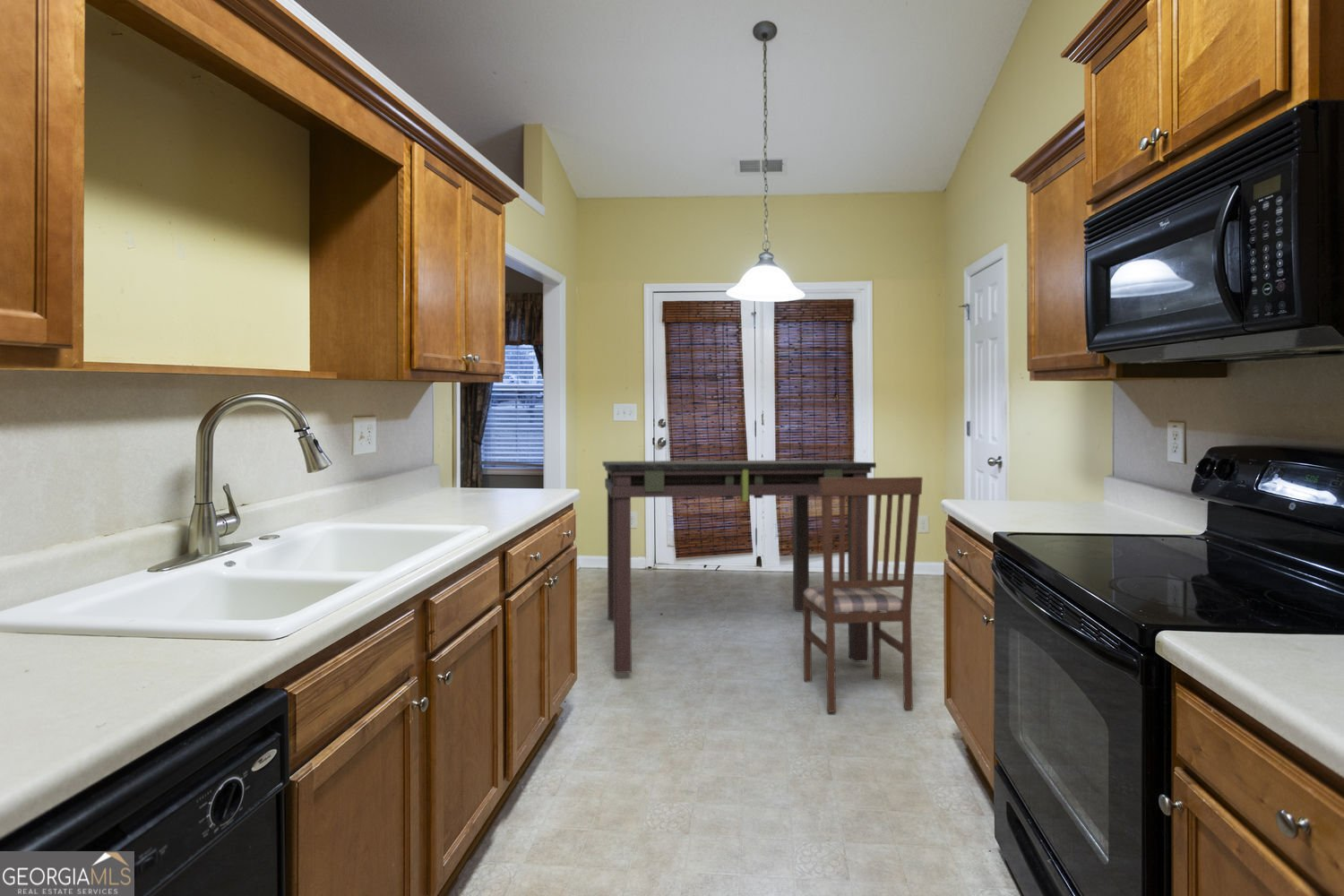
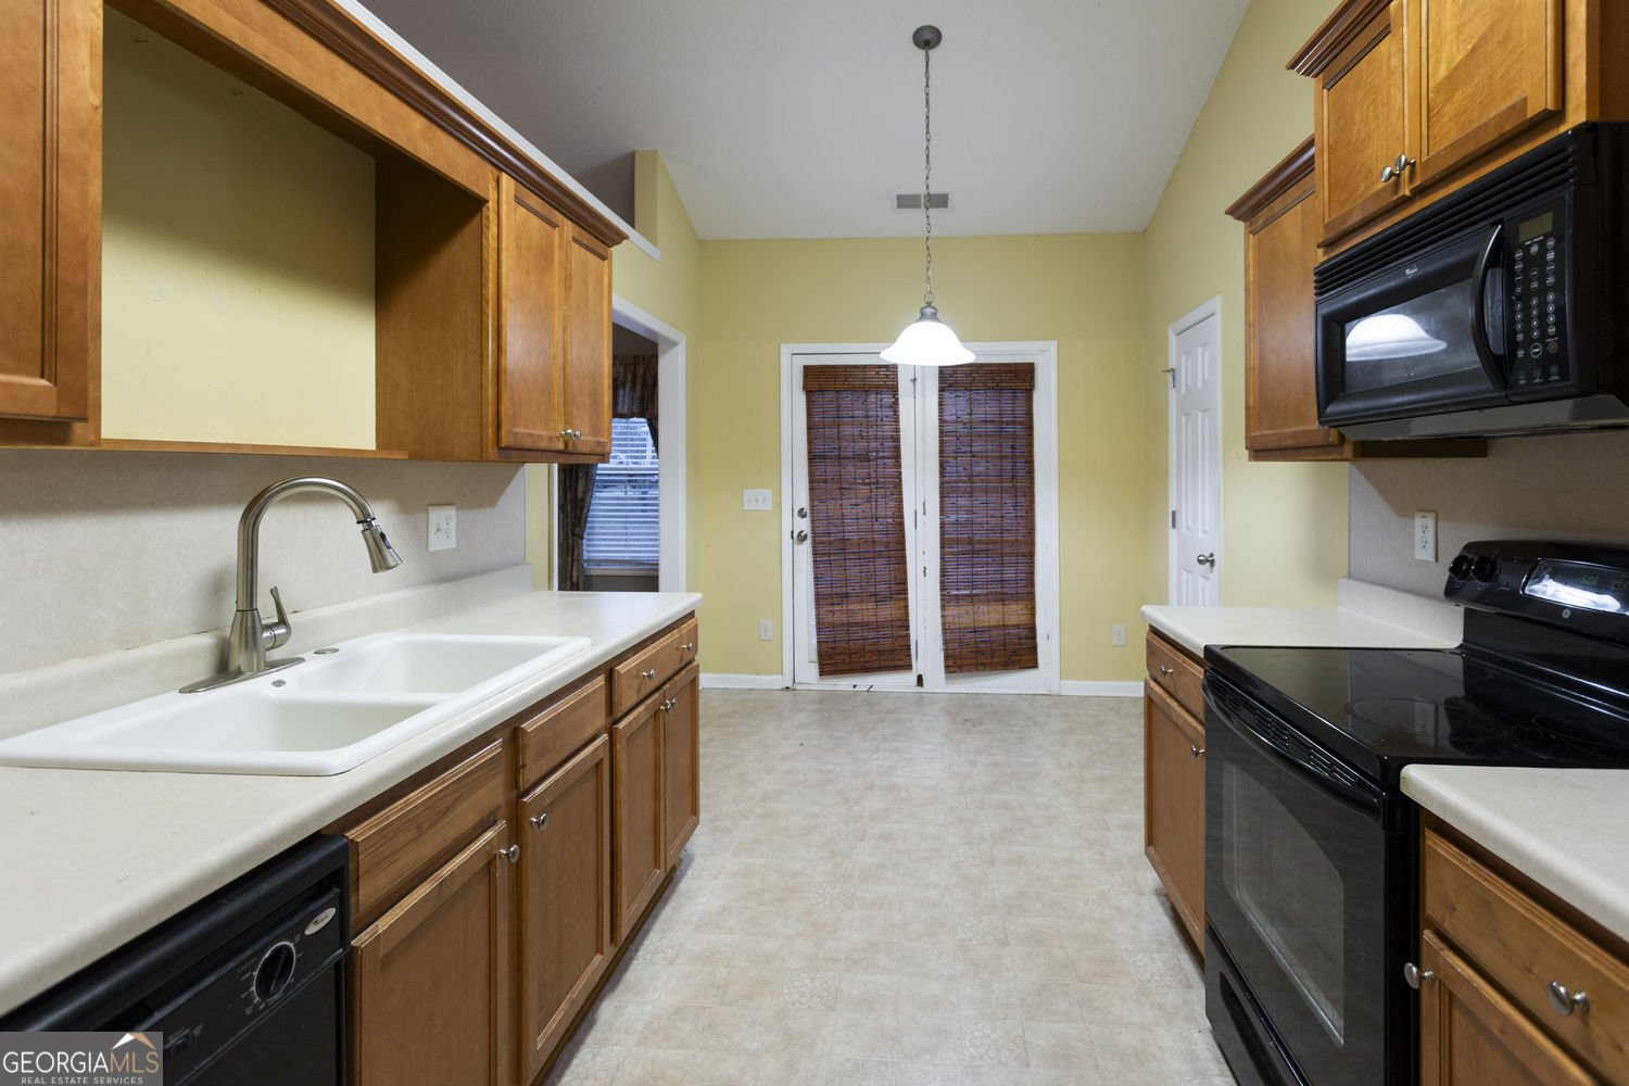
- dining chair (856, 586)
- dining table (726, 498)
